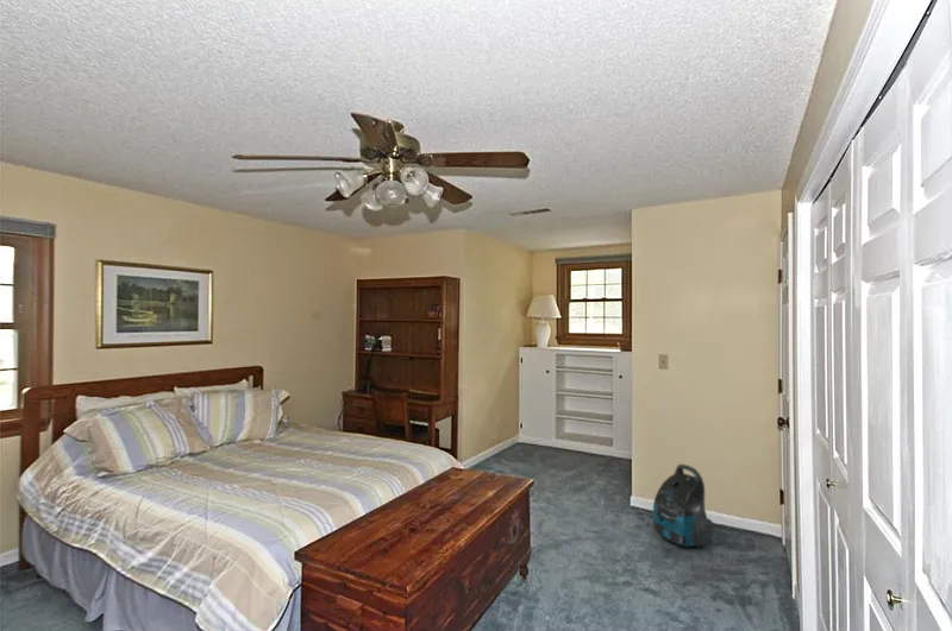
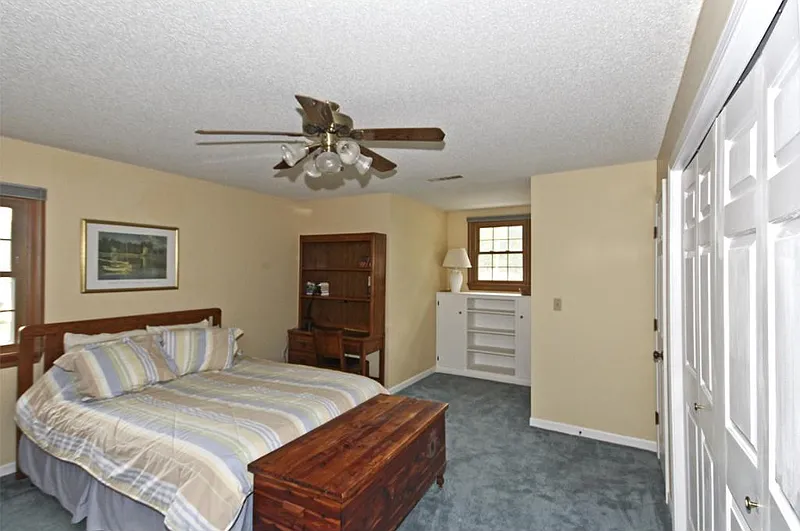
- vacuum cleaner (679, 503)
